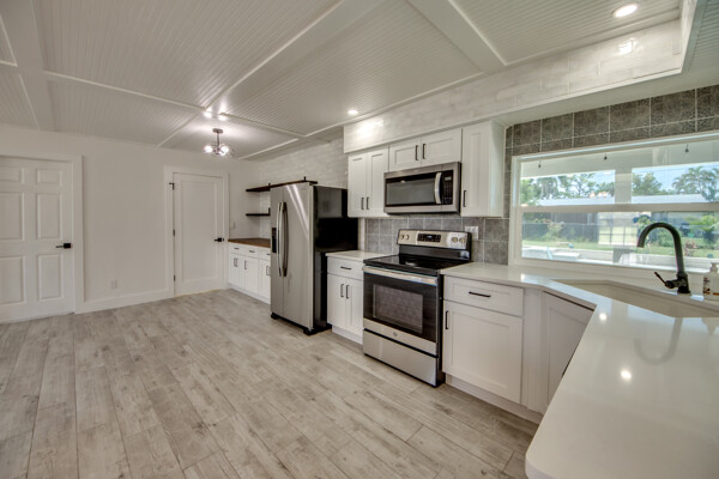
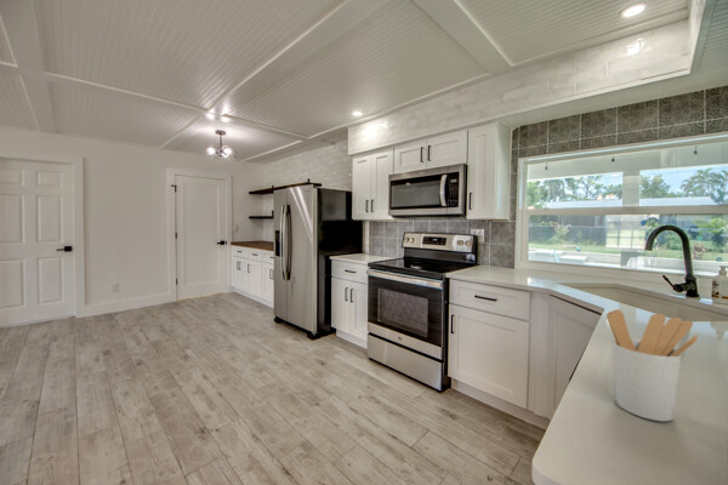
+ utensil holder (652, 360)
